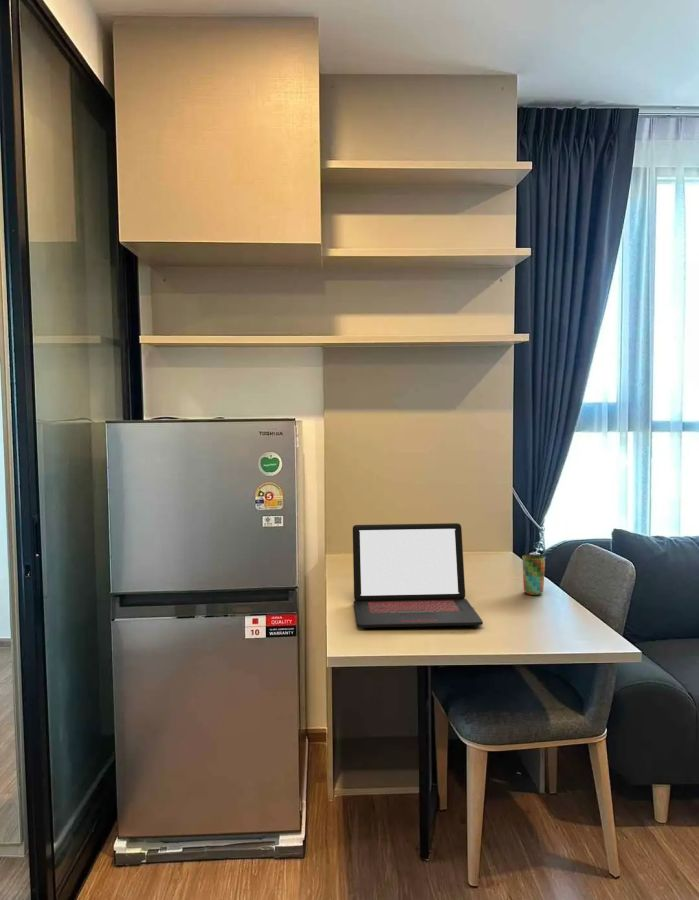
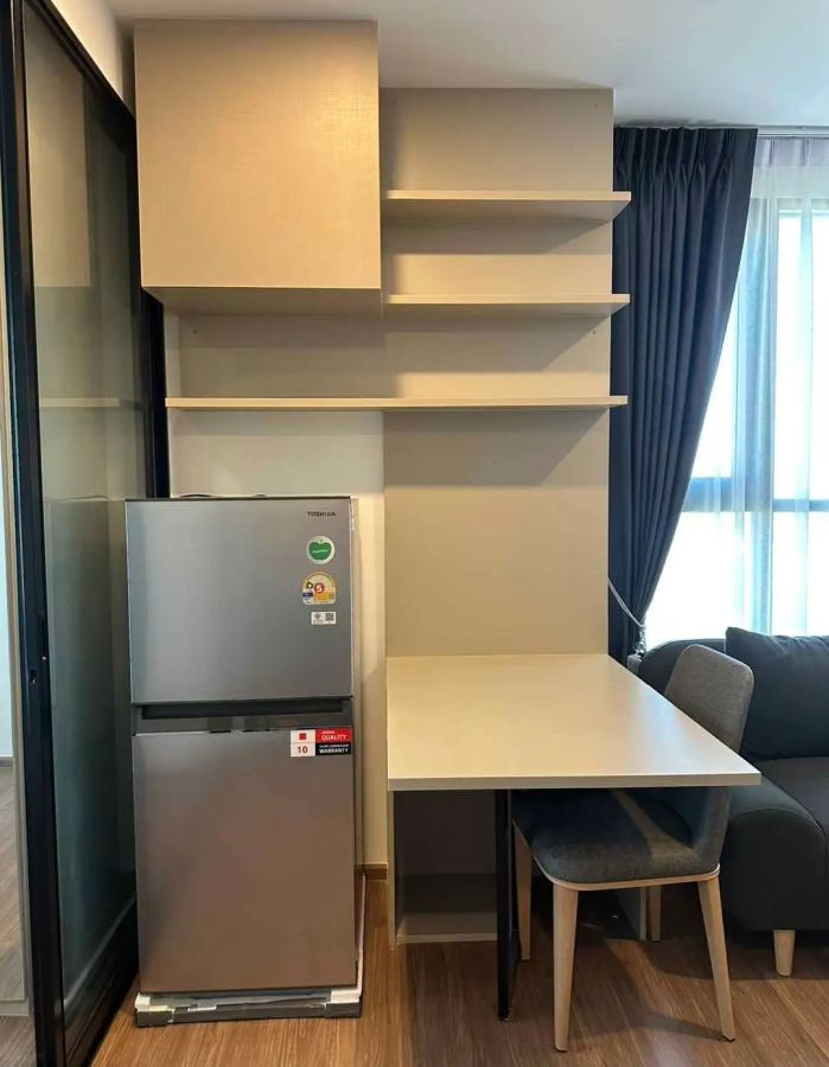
- laptop (413, 572)
- cup (533, 574)
